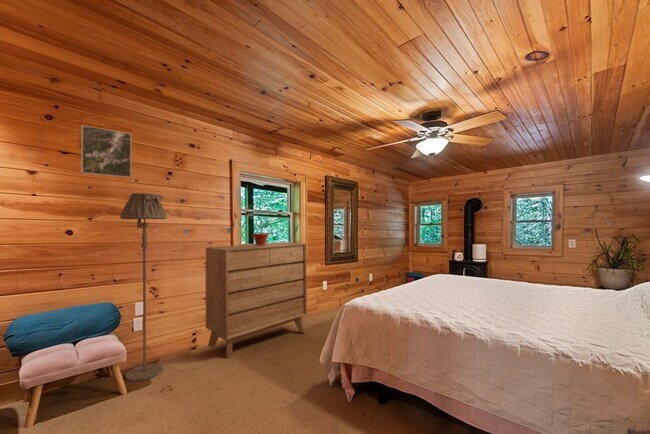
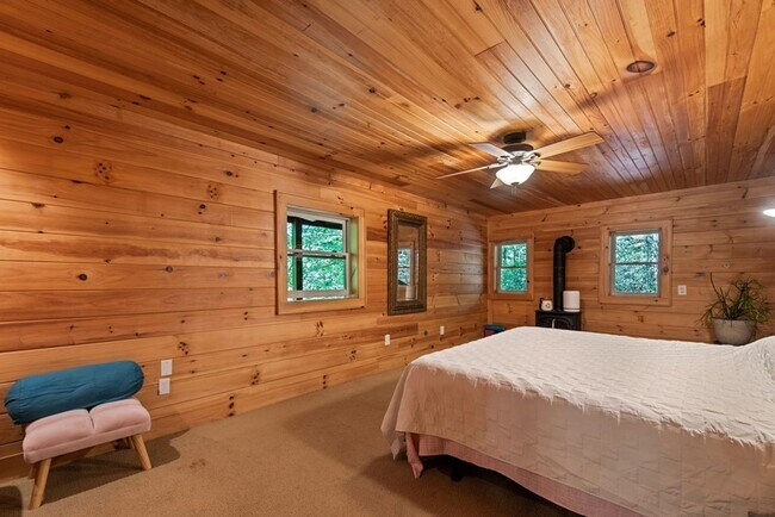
- floor lamp (144, 282)
- potted plant (260, 231)
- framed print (107, 152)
- dresser (259, 291)
